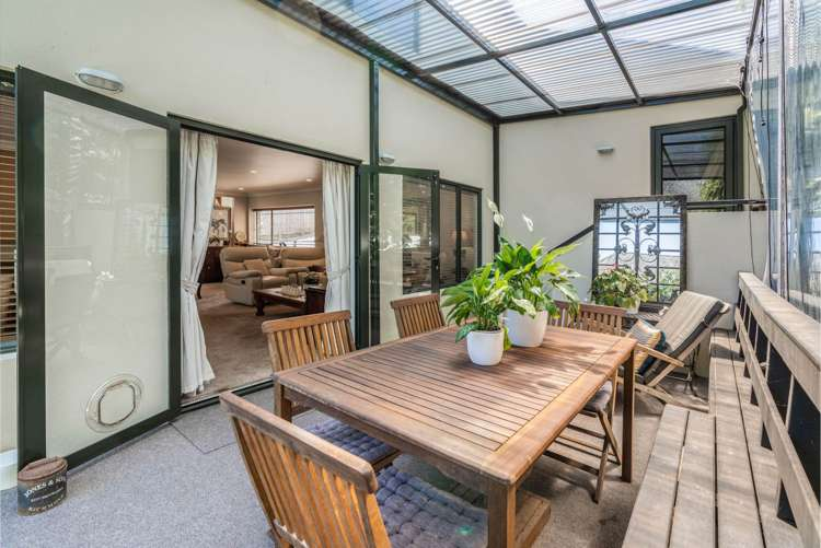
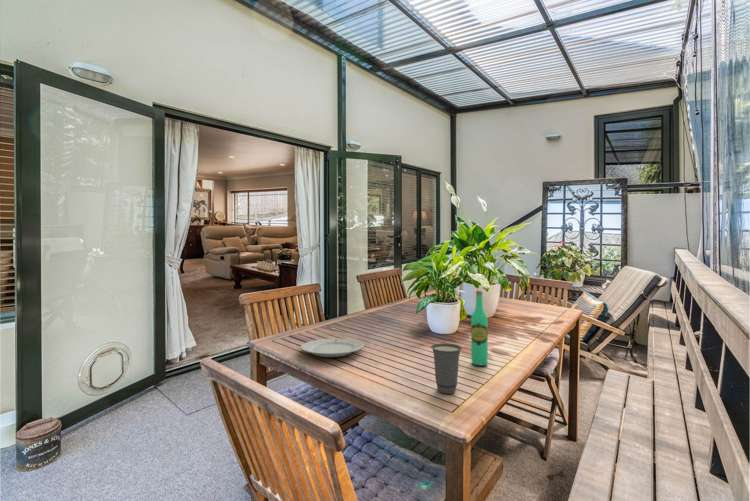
+ chinaware (332, 348)
+ wine bottle (479, 327)
+ cup (446, 368)
